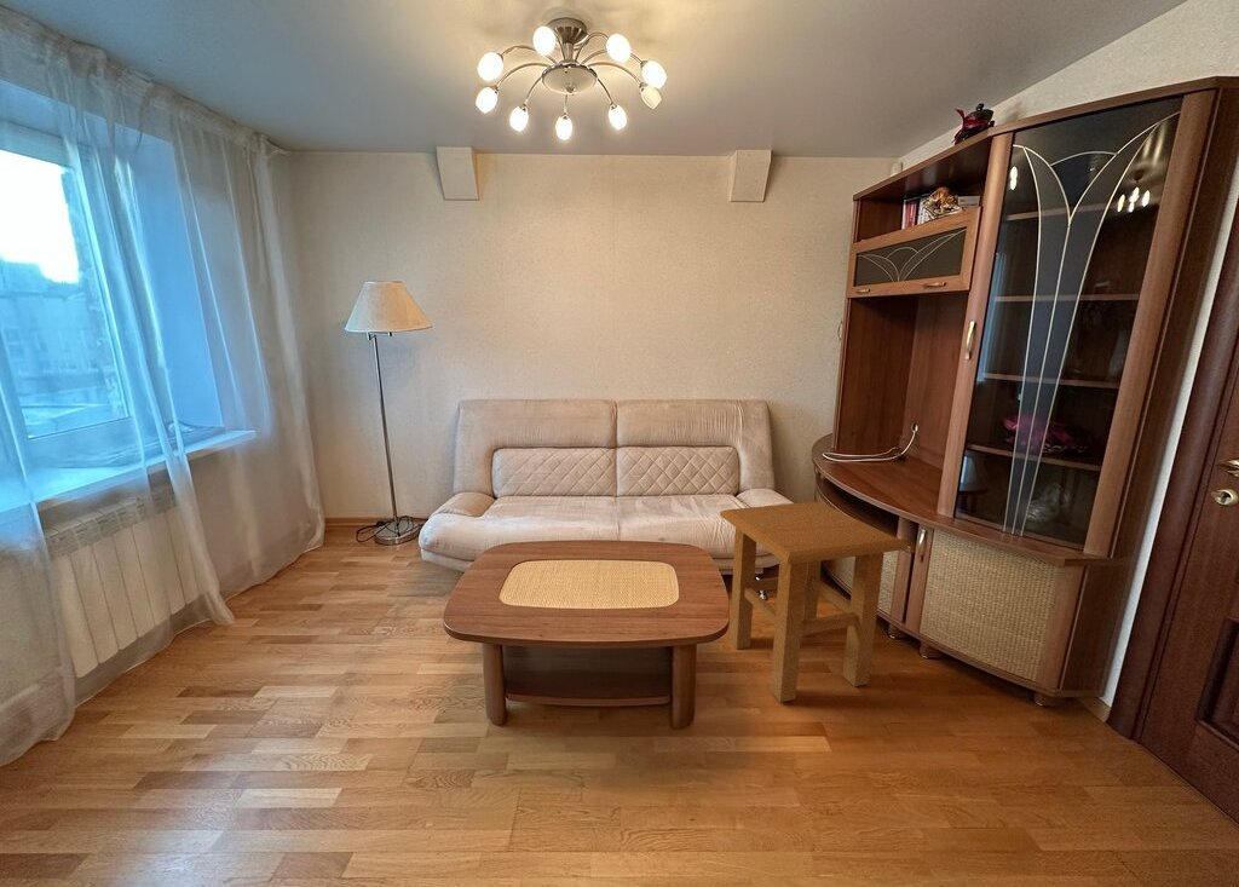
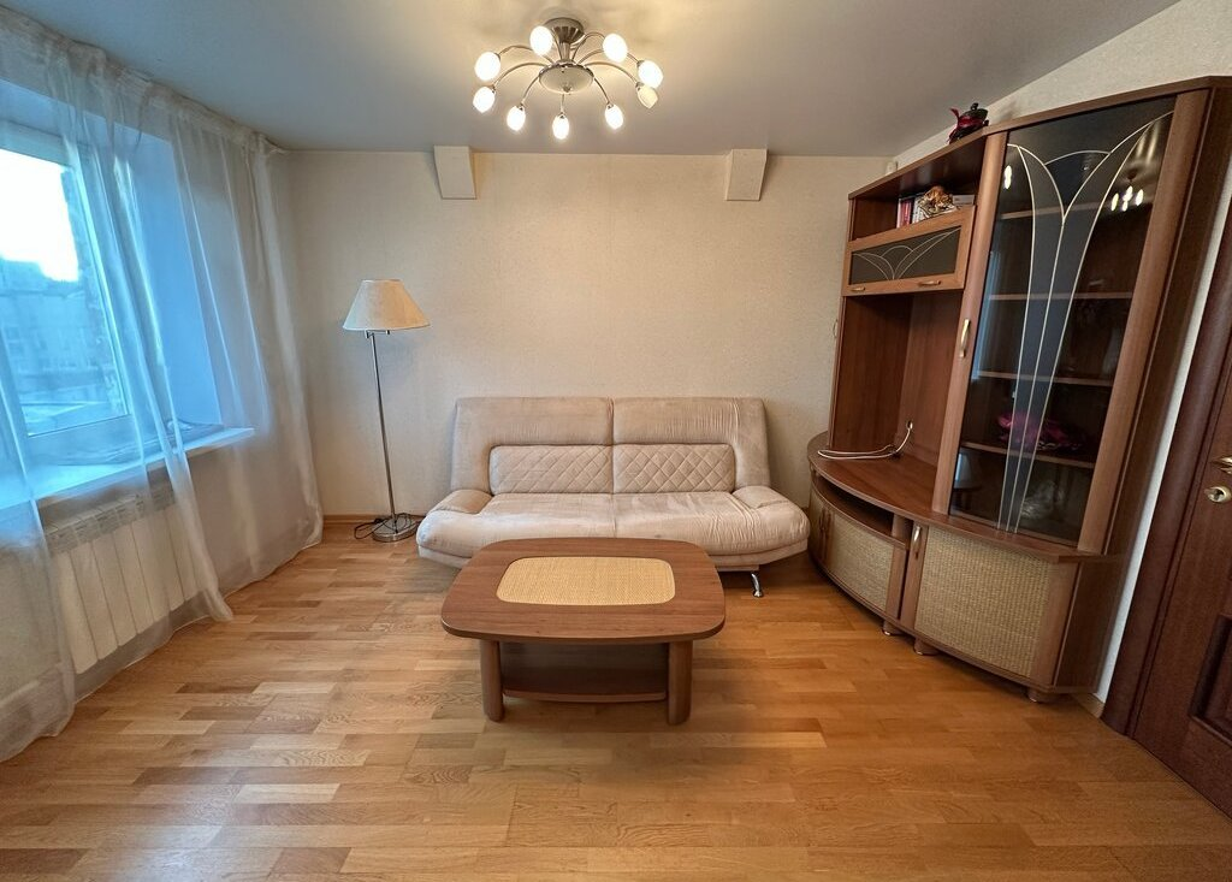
- side table (800, 593)
